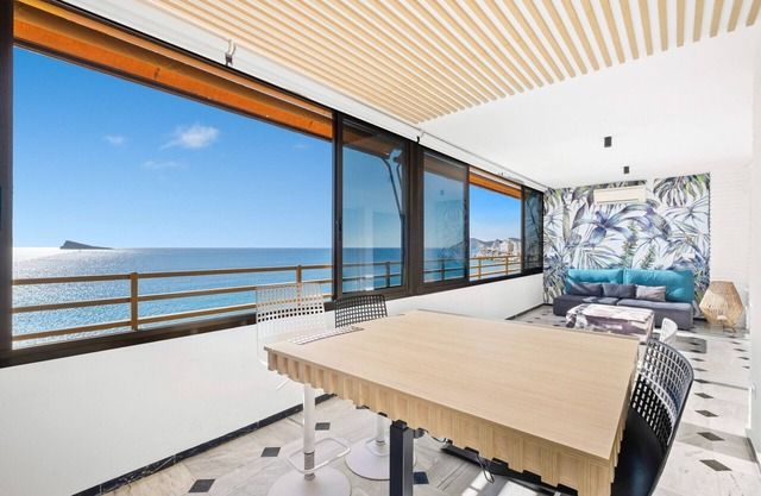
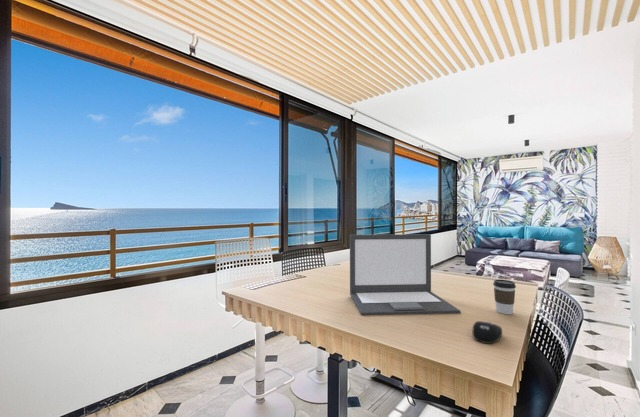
+ computer mouse (486, 330)
+ laptop (399, 270)
+ coffee cup (504, 296)
